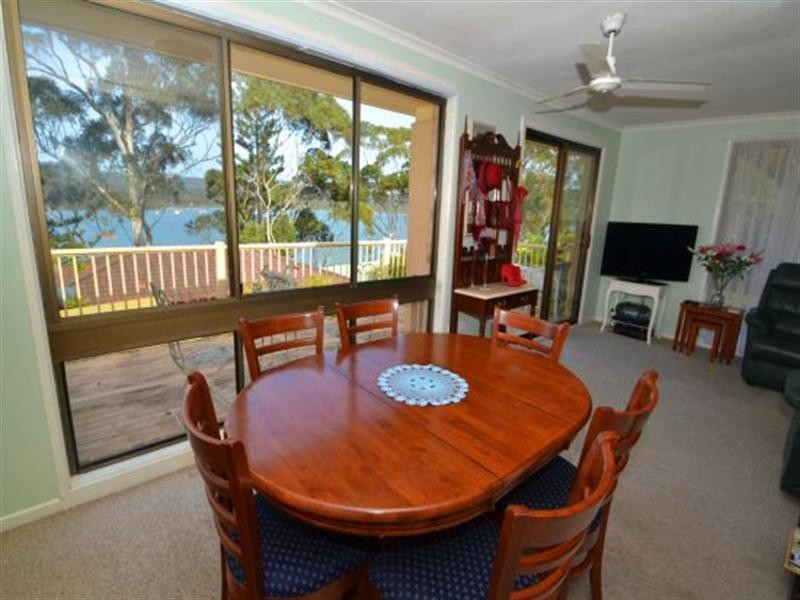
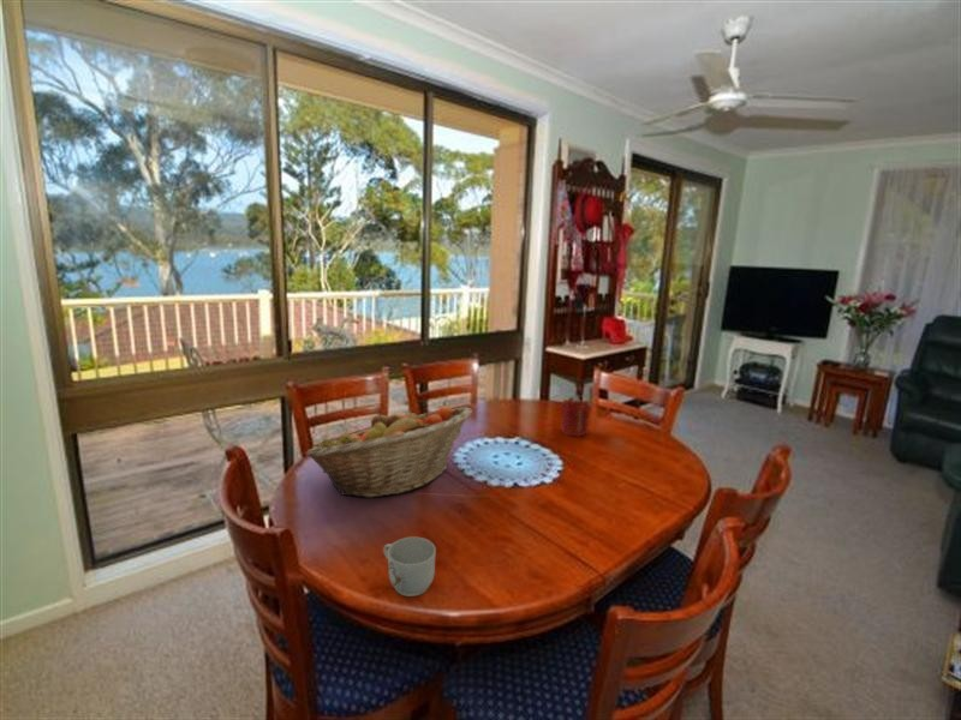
+ fruit basket (394, 442)
+ candle (574, 413)
+ mug (406, 564)
